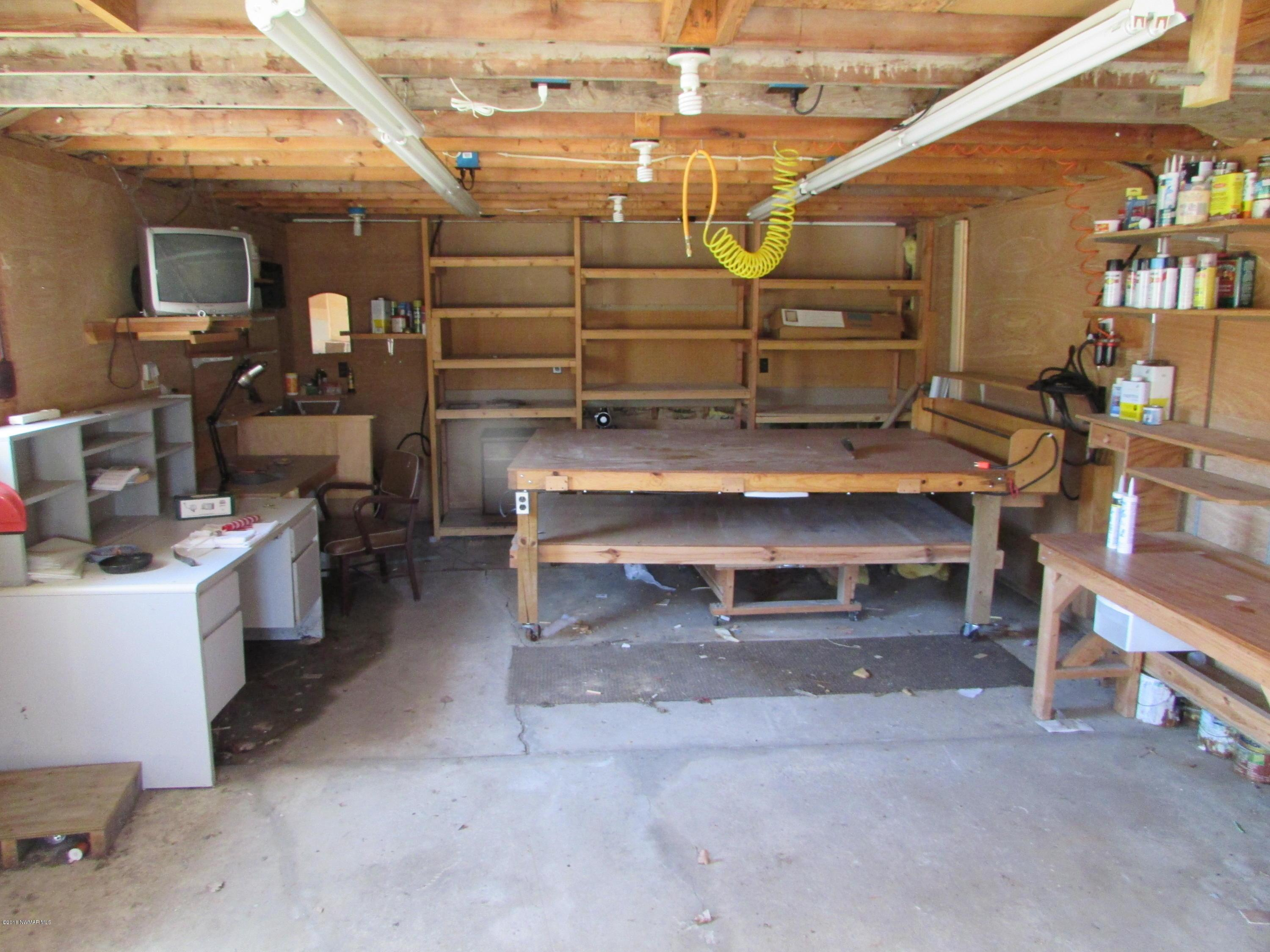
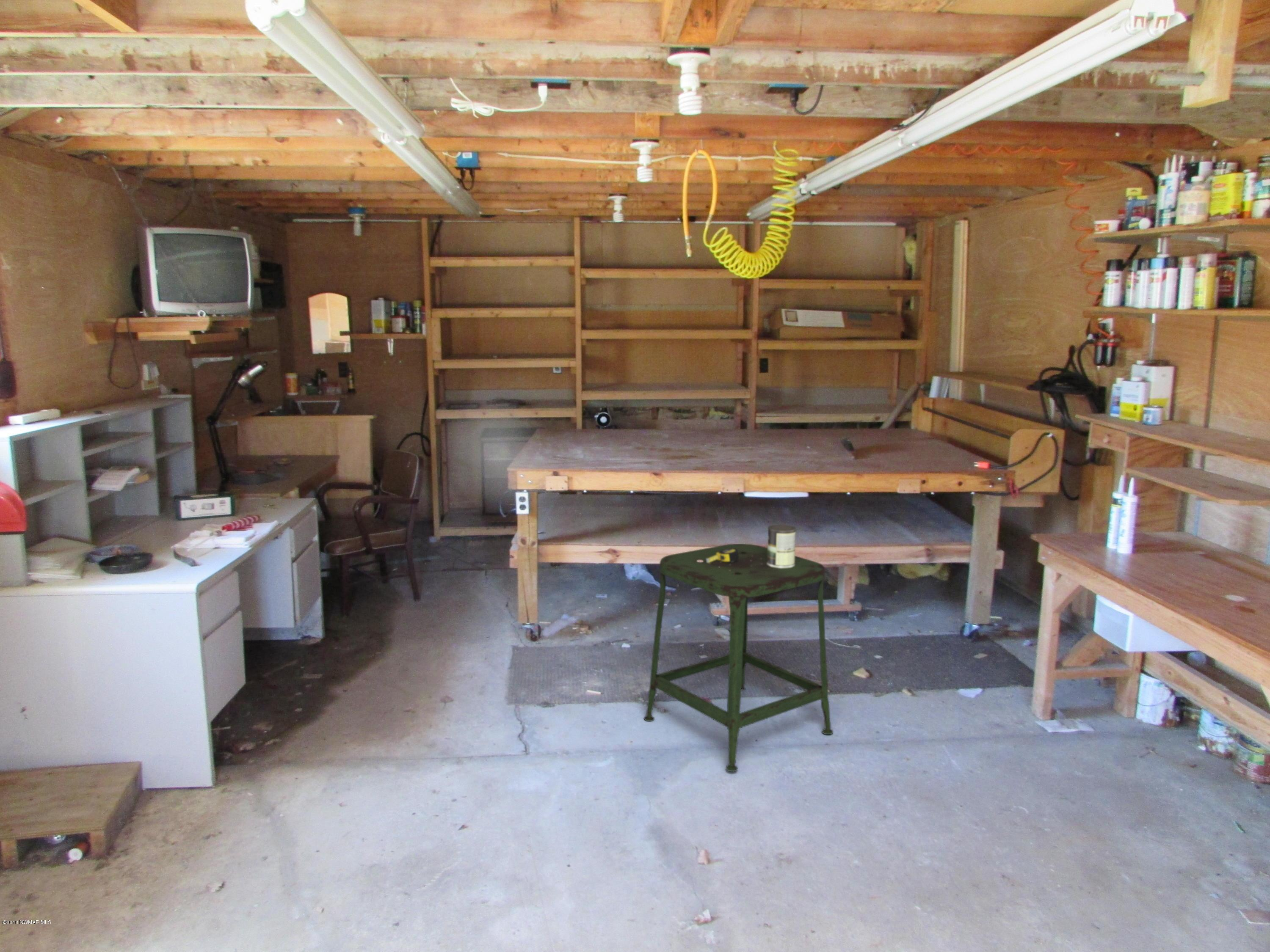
+ stool (739, 646)
+ tape measure (723, 556)
+ coffee can (781, 545)
